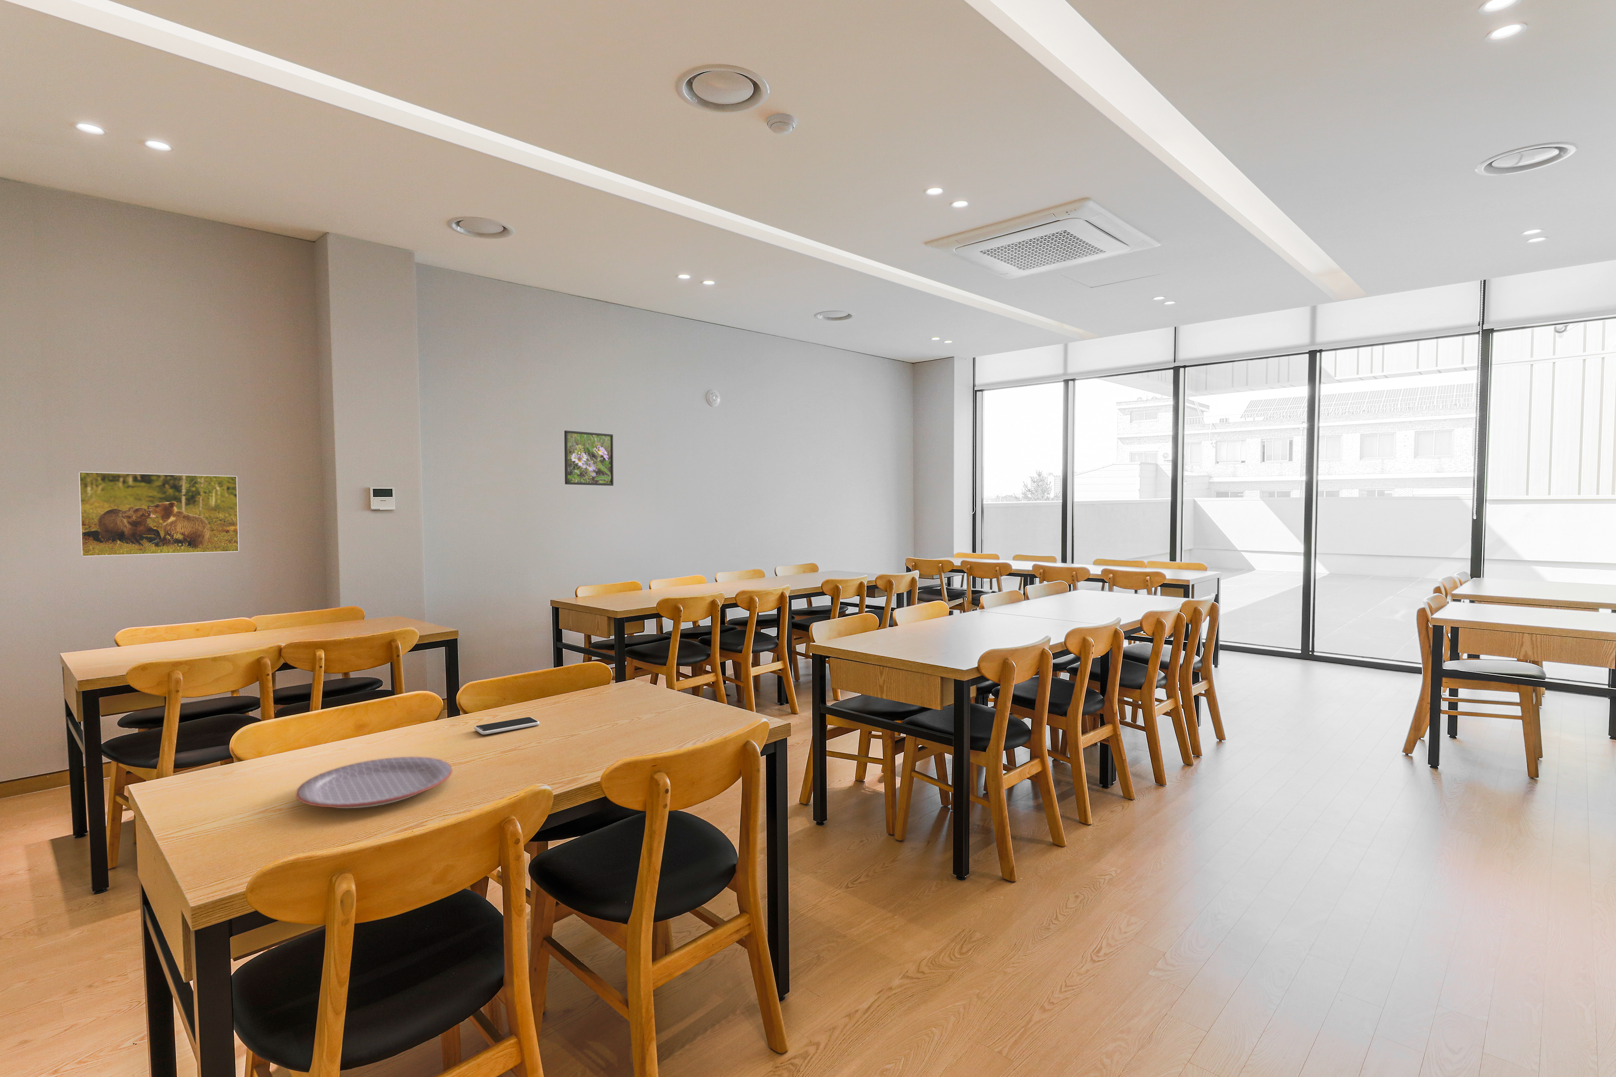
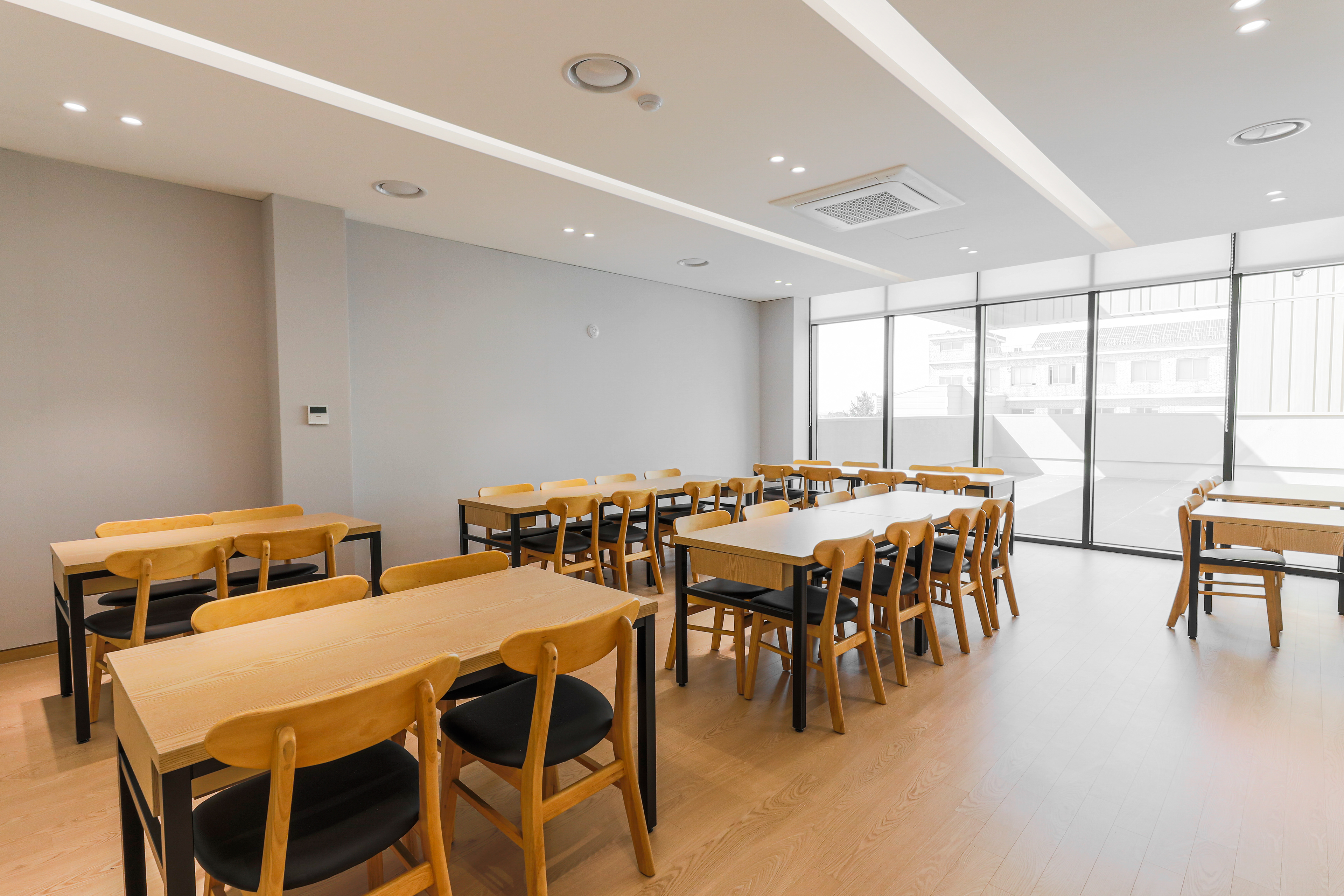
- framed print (164, 513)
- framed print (589, 459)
- smartphone (507, 725)
- plate (378, 784)
